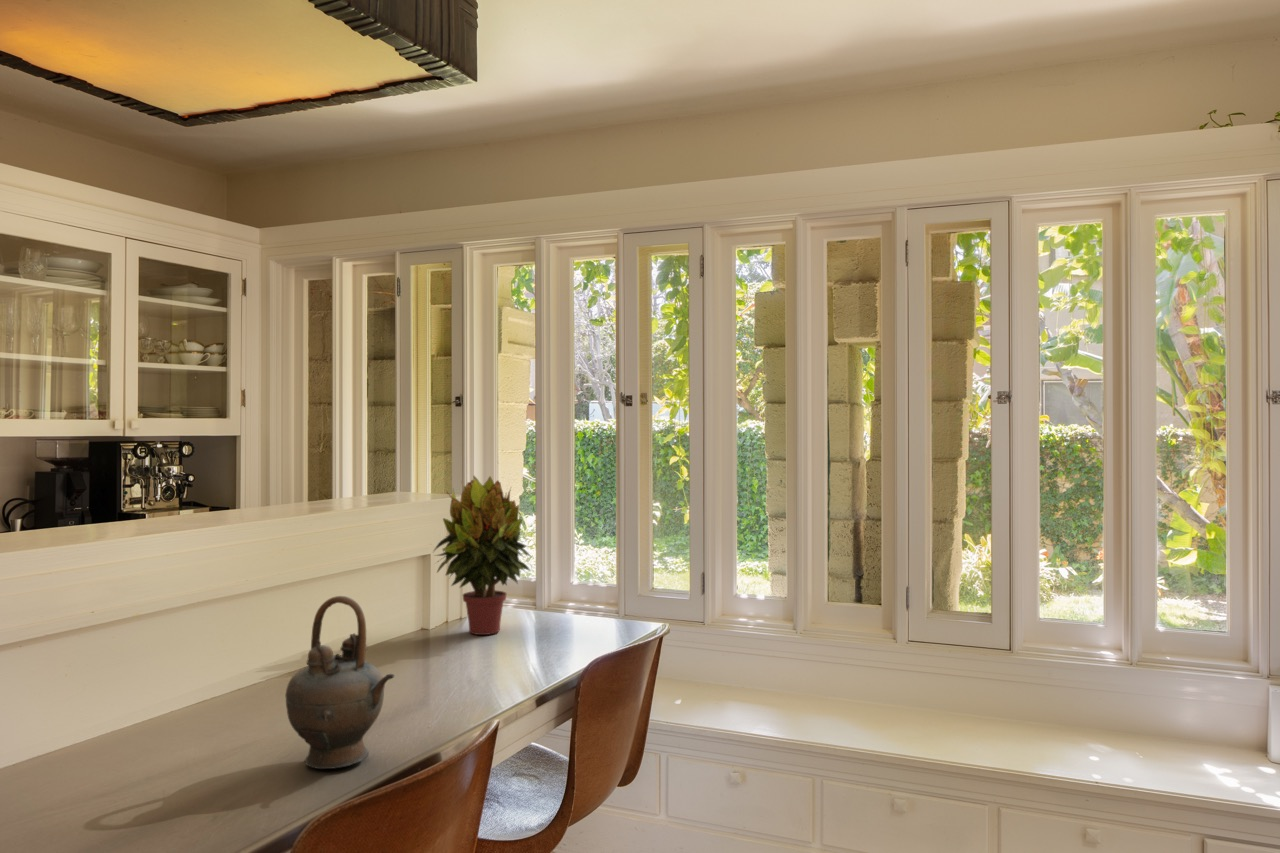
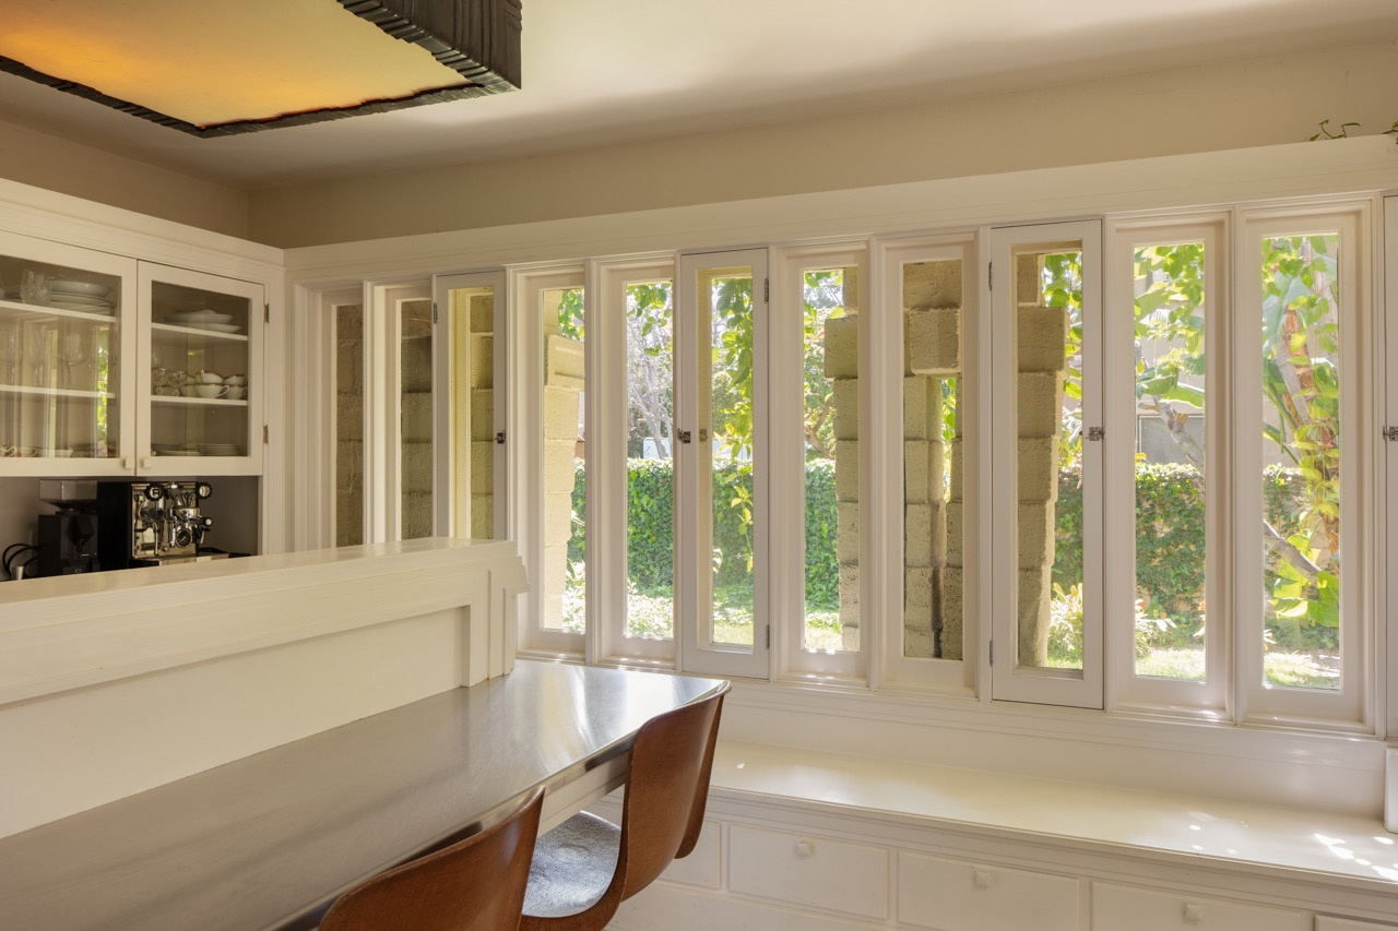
- potted plant (481, 553)
- teapot (344, 679)
